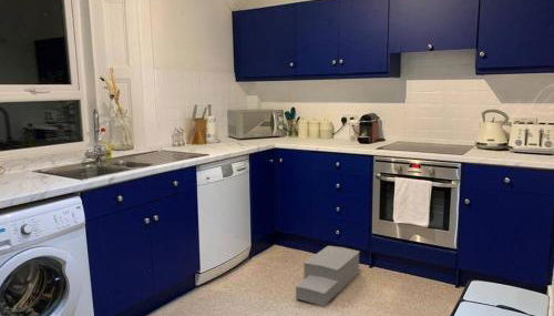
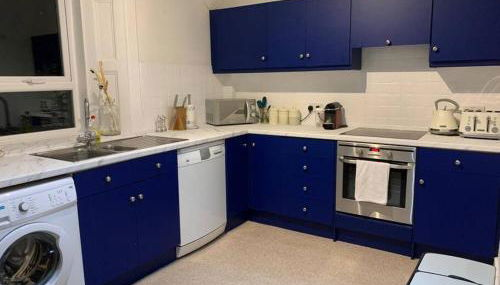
- step stool (326, 272)
